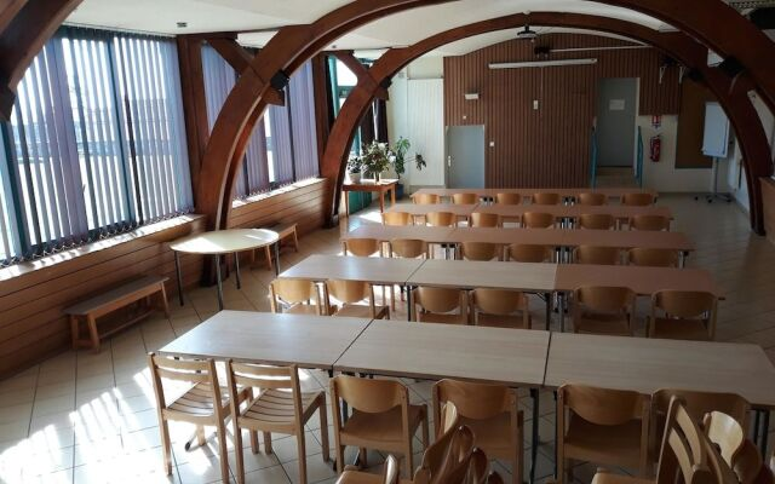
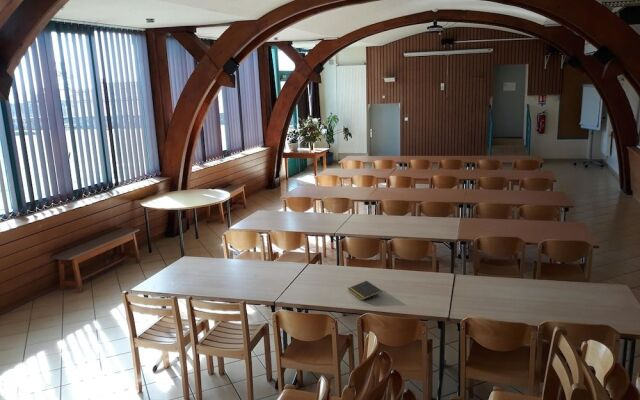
+ notepad (364, 290)
